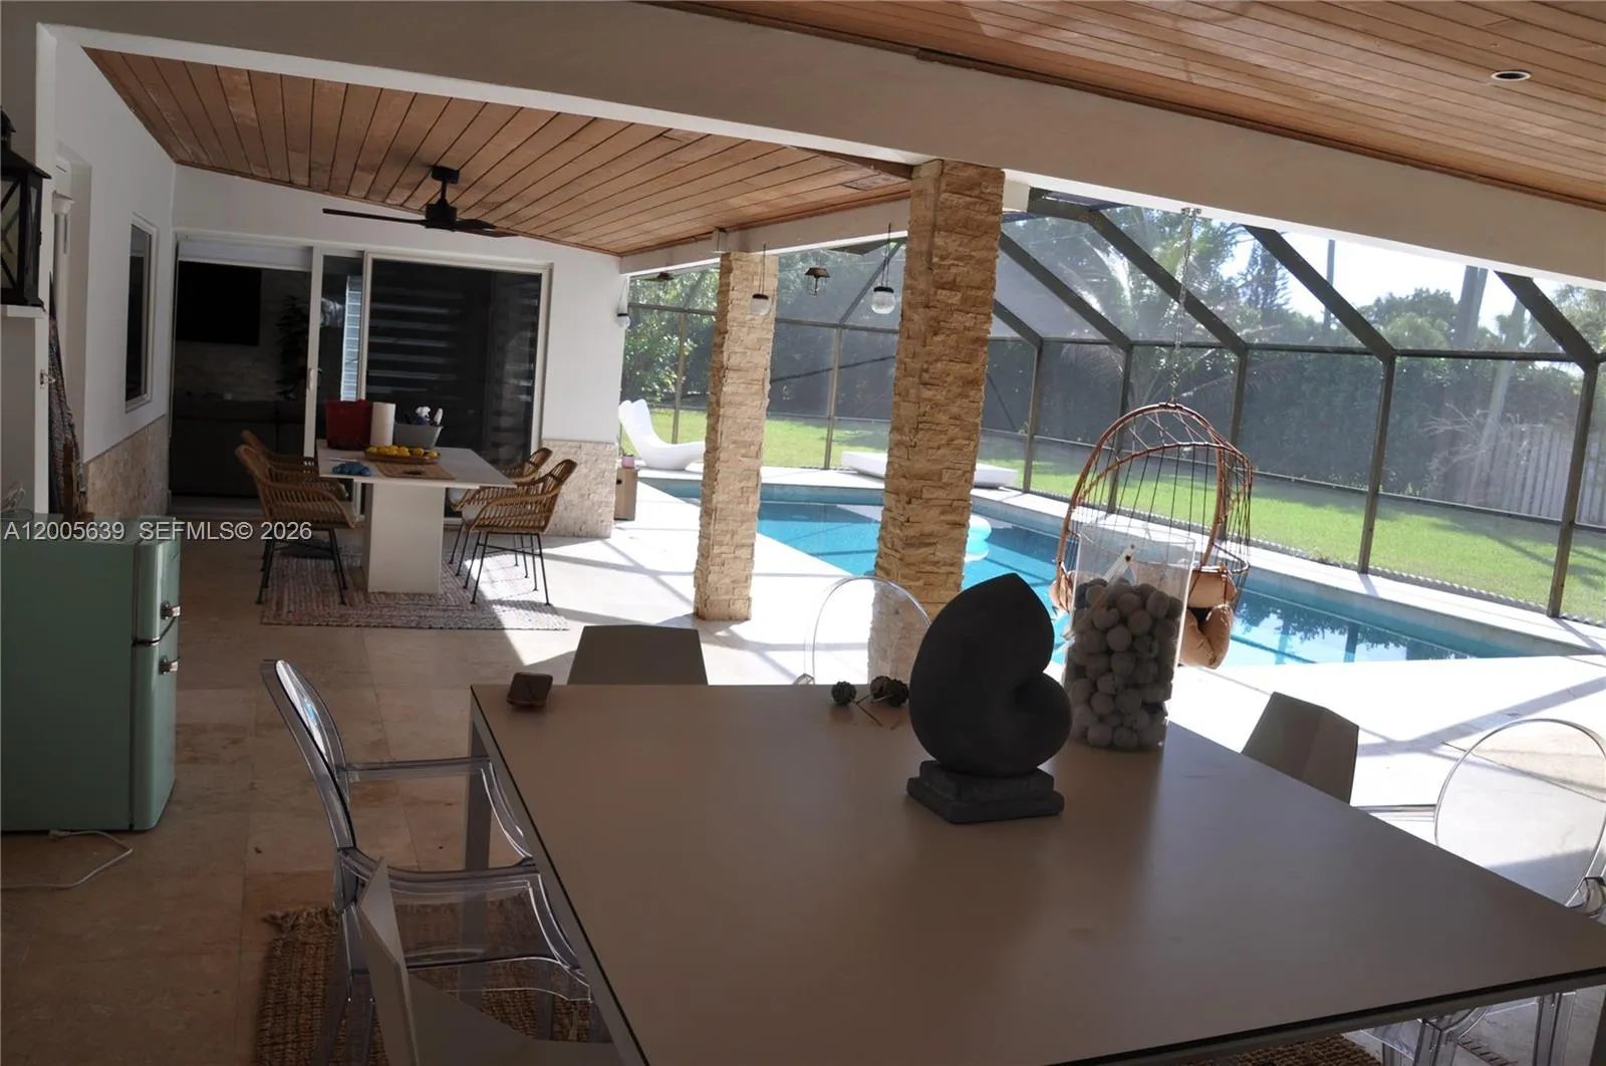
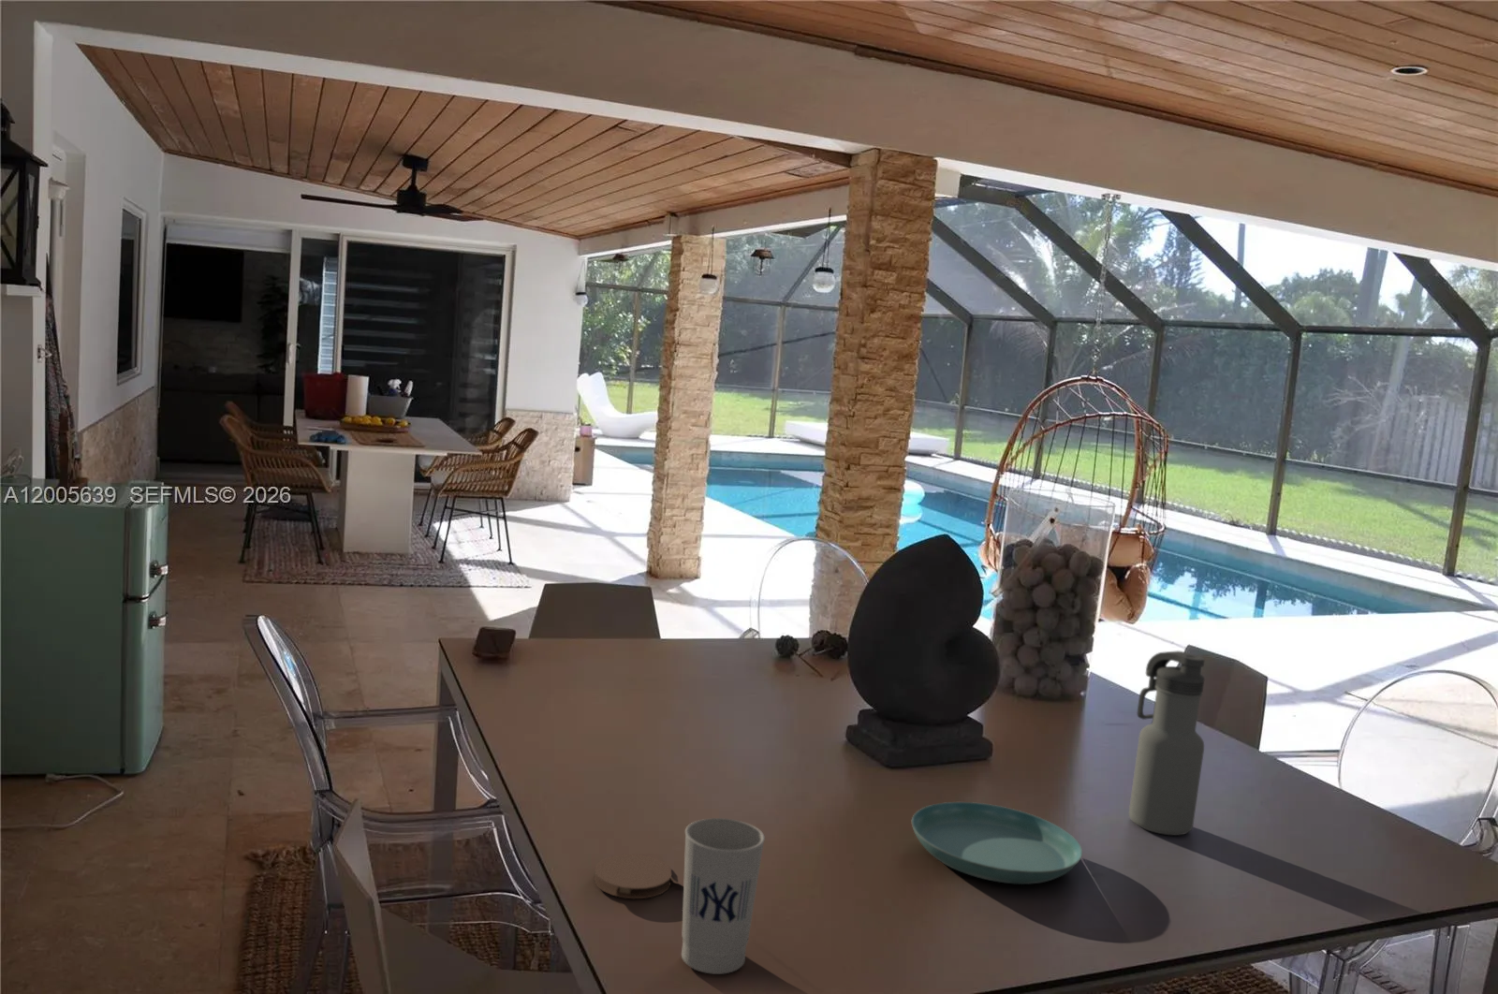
+ water bottle (1171, 740)
+ coaster (632, 875)
+ cup (719, 895)
+ saucer (994, 843)
